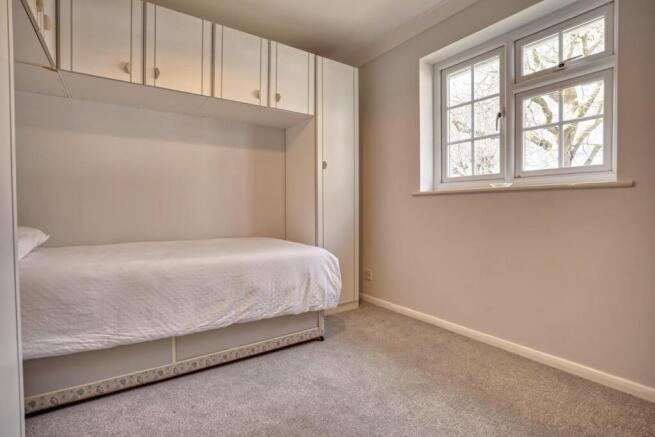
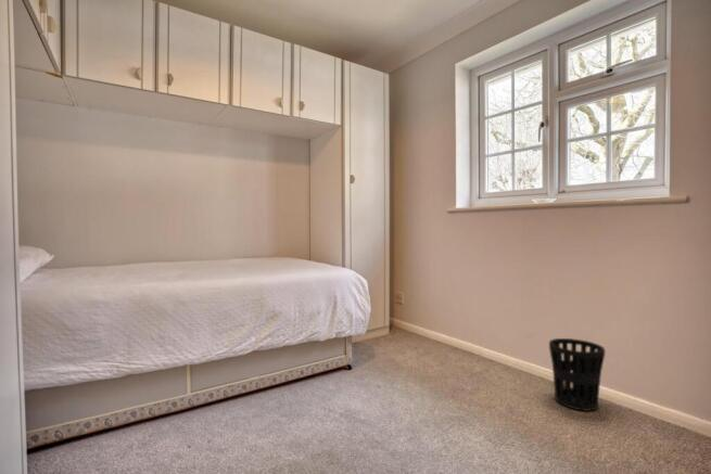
+ wastebasket (575, 373)
